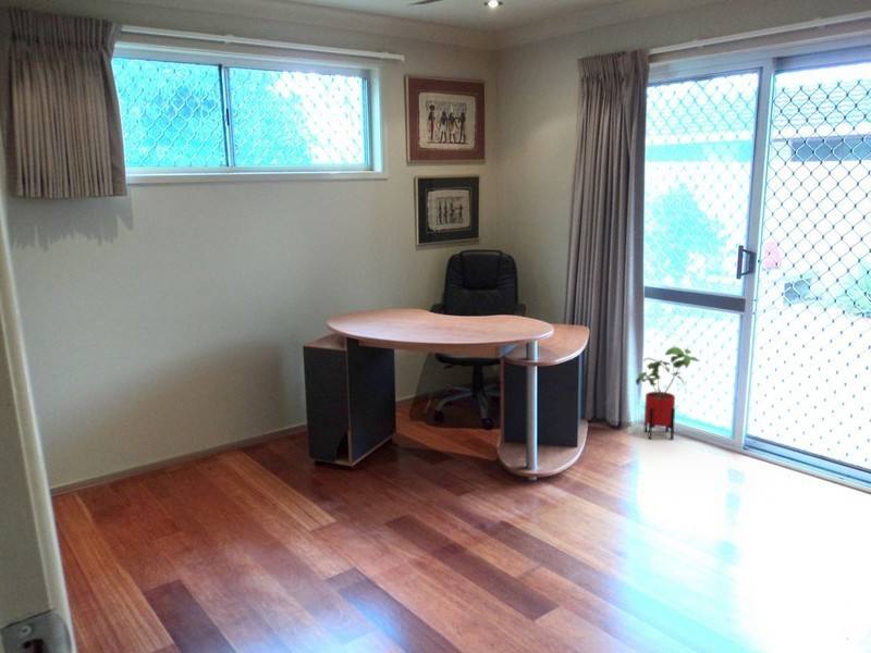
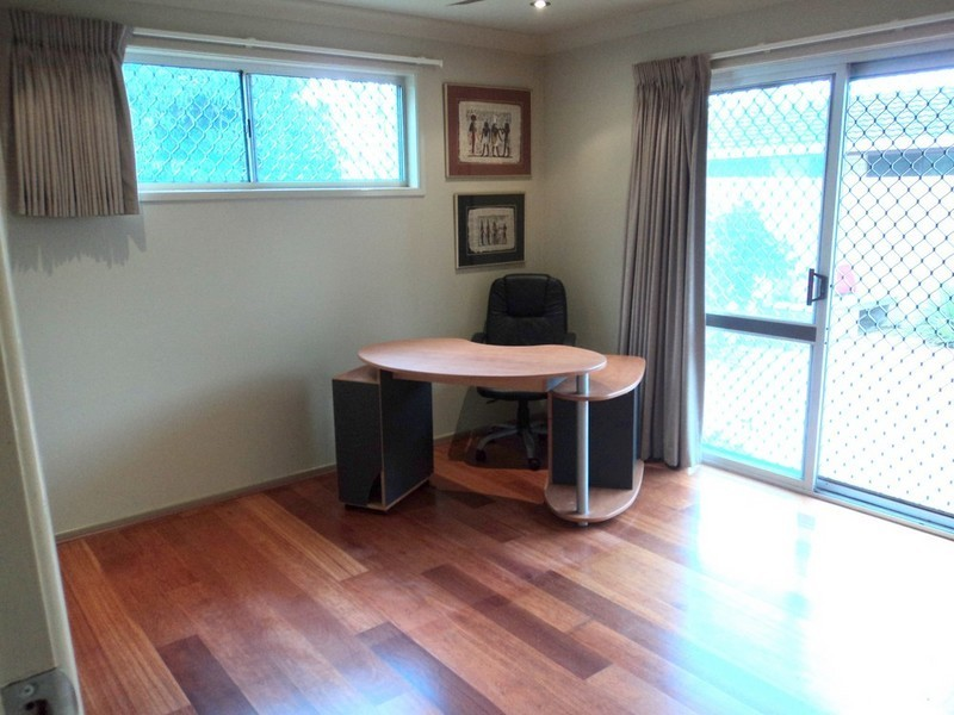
- house plant (662, 392)
